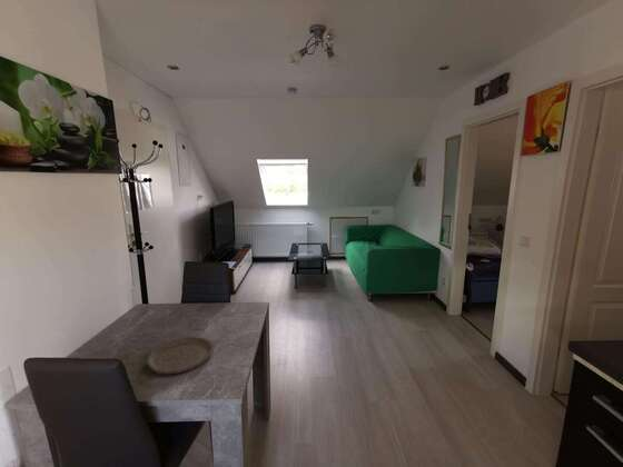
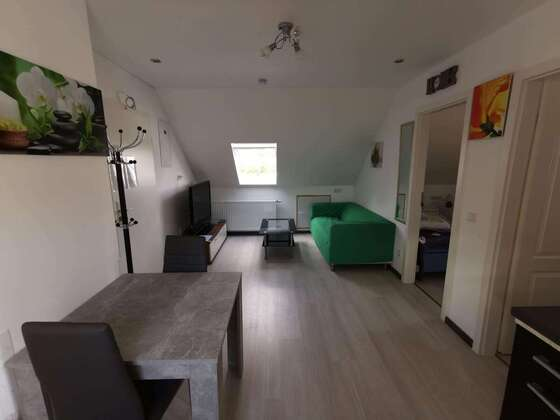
- plate (181, 354)
